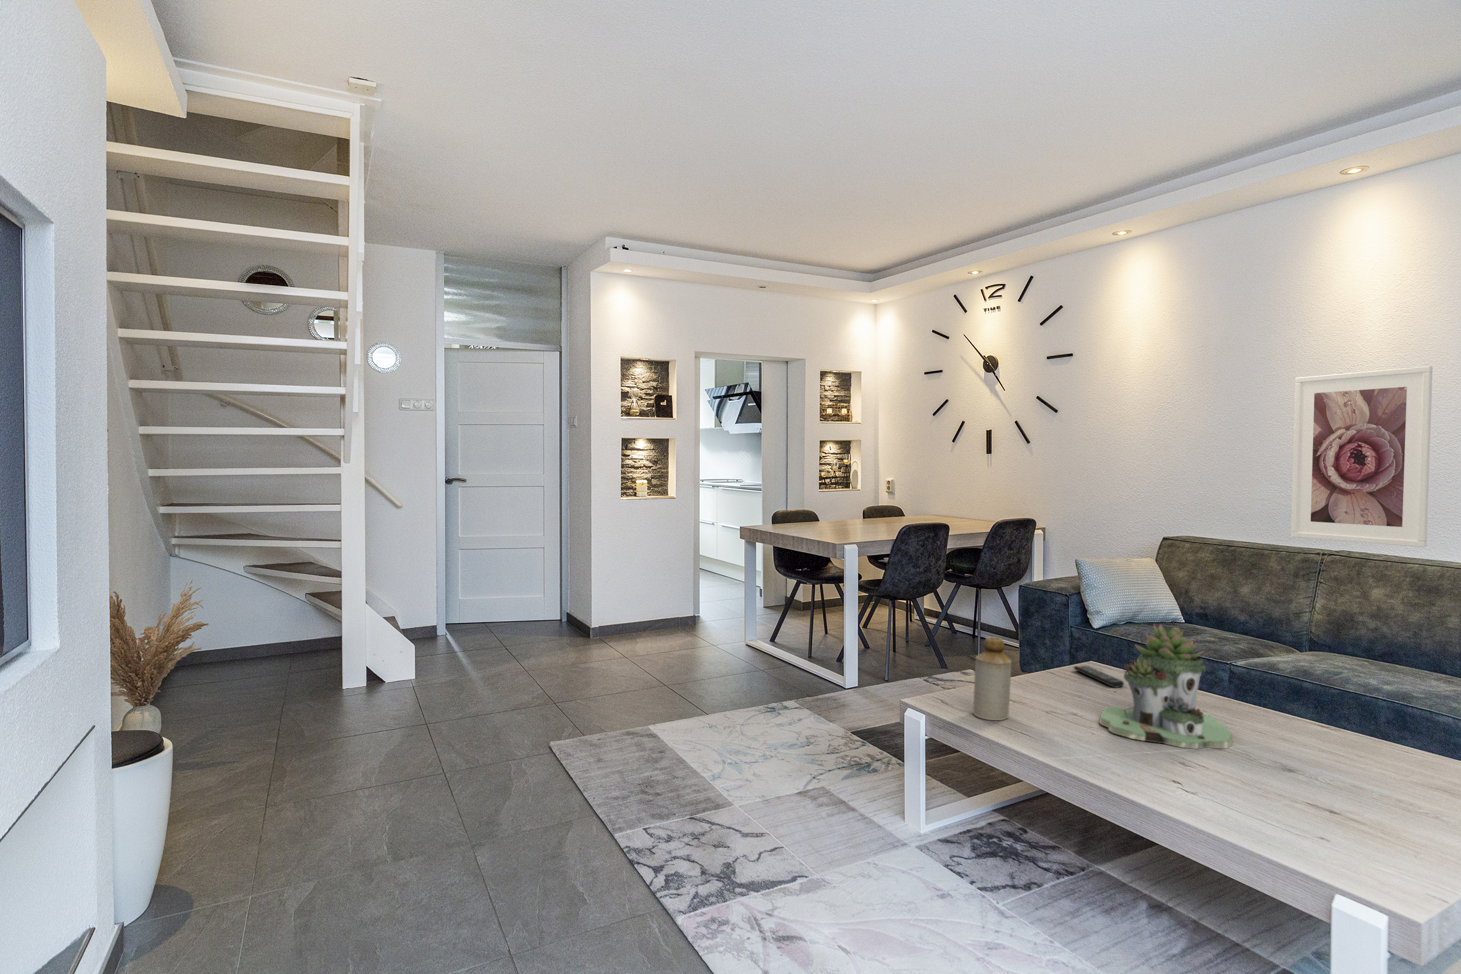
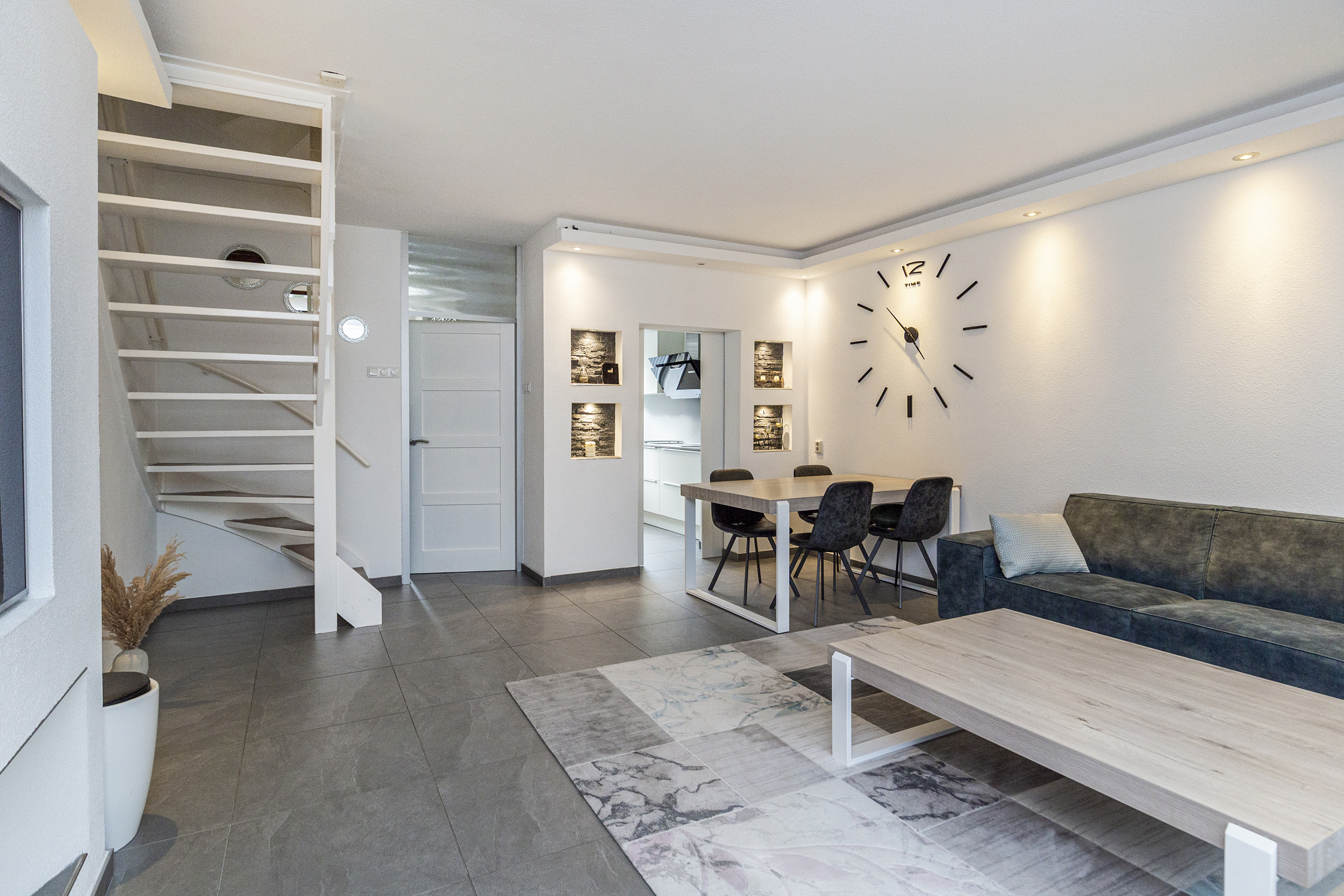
- succulent planter (1164, 677)
- bottle (991, 676)
- remote control (1098, 675)
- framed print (1357, 457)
